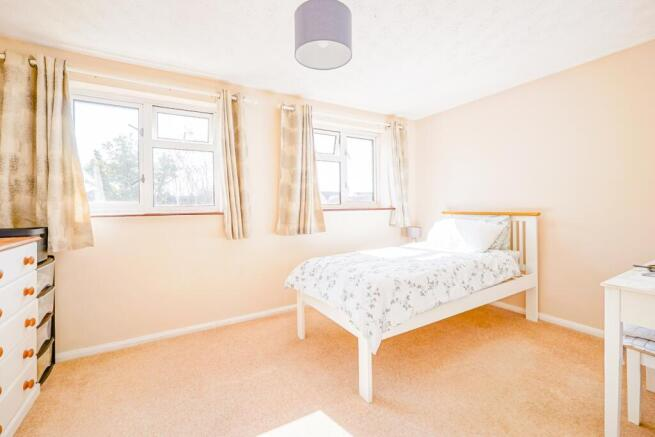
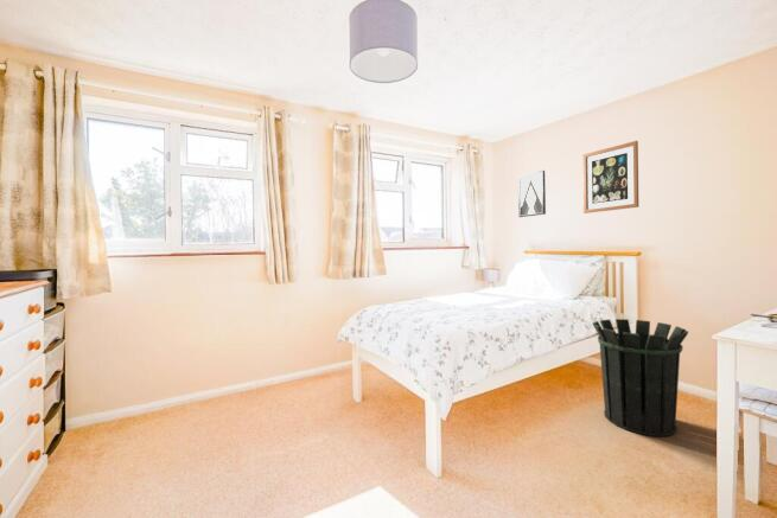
+ waste bin (637, 373)
+ wall art (530, 194)
+ wall art (609, 179)
